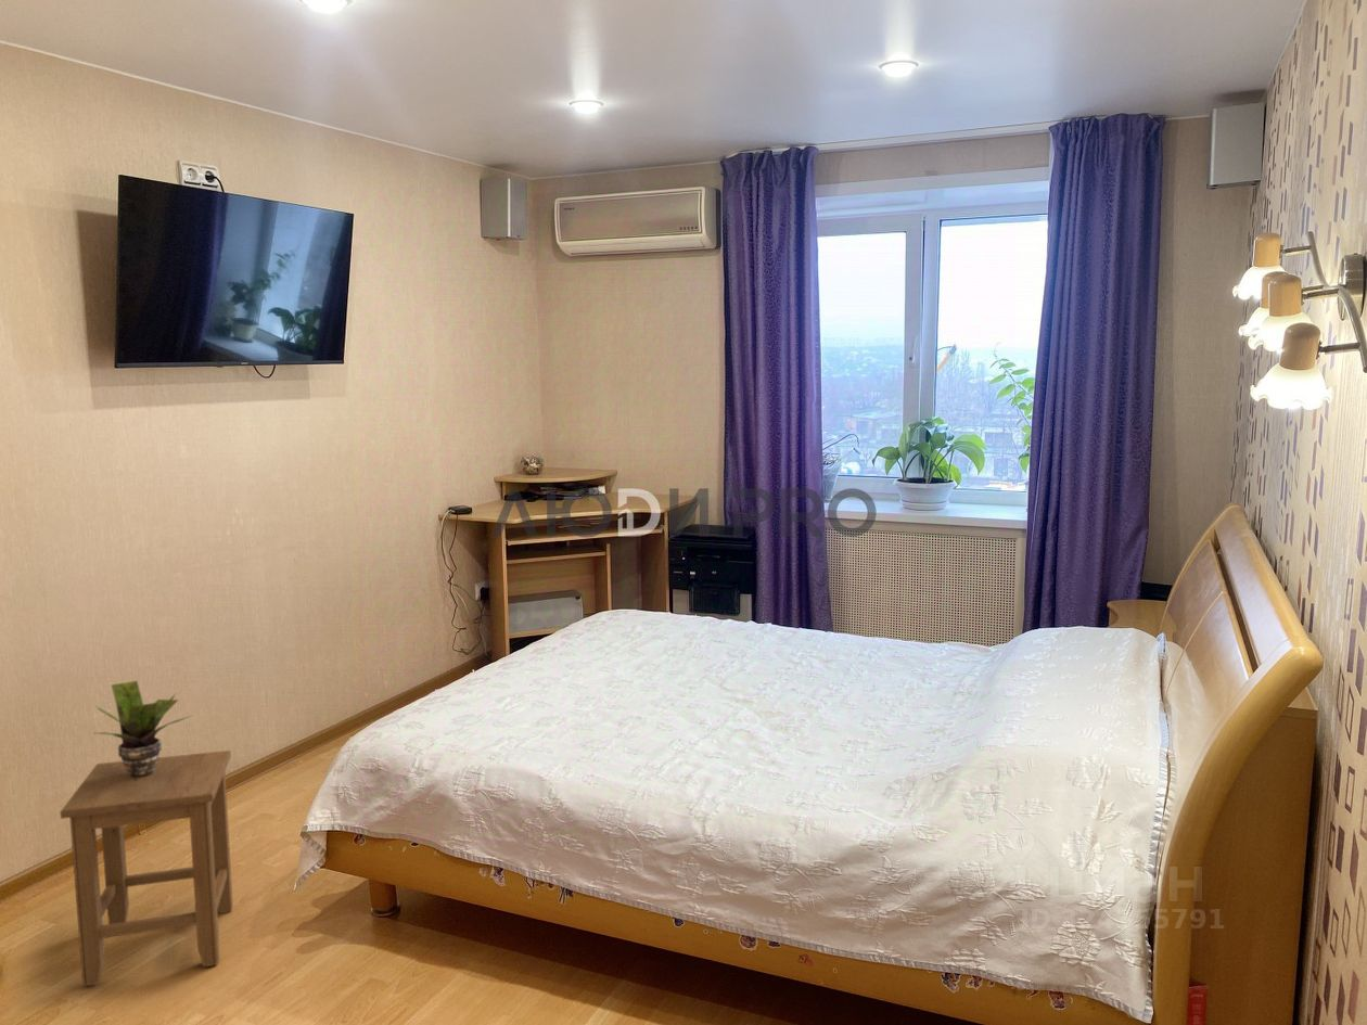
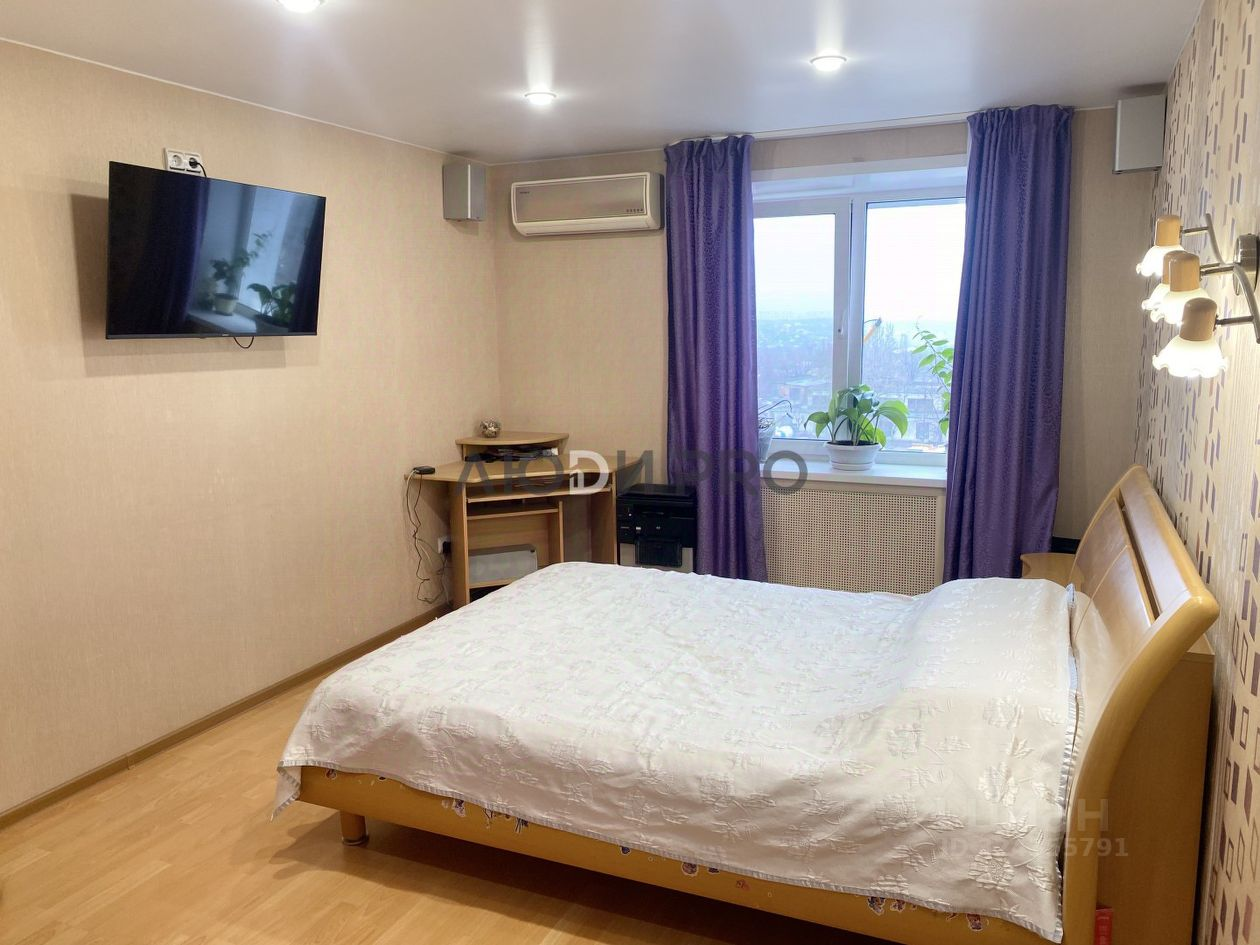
- potted plant (136, 732)
- stool (158, 871)
